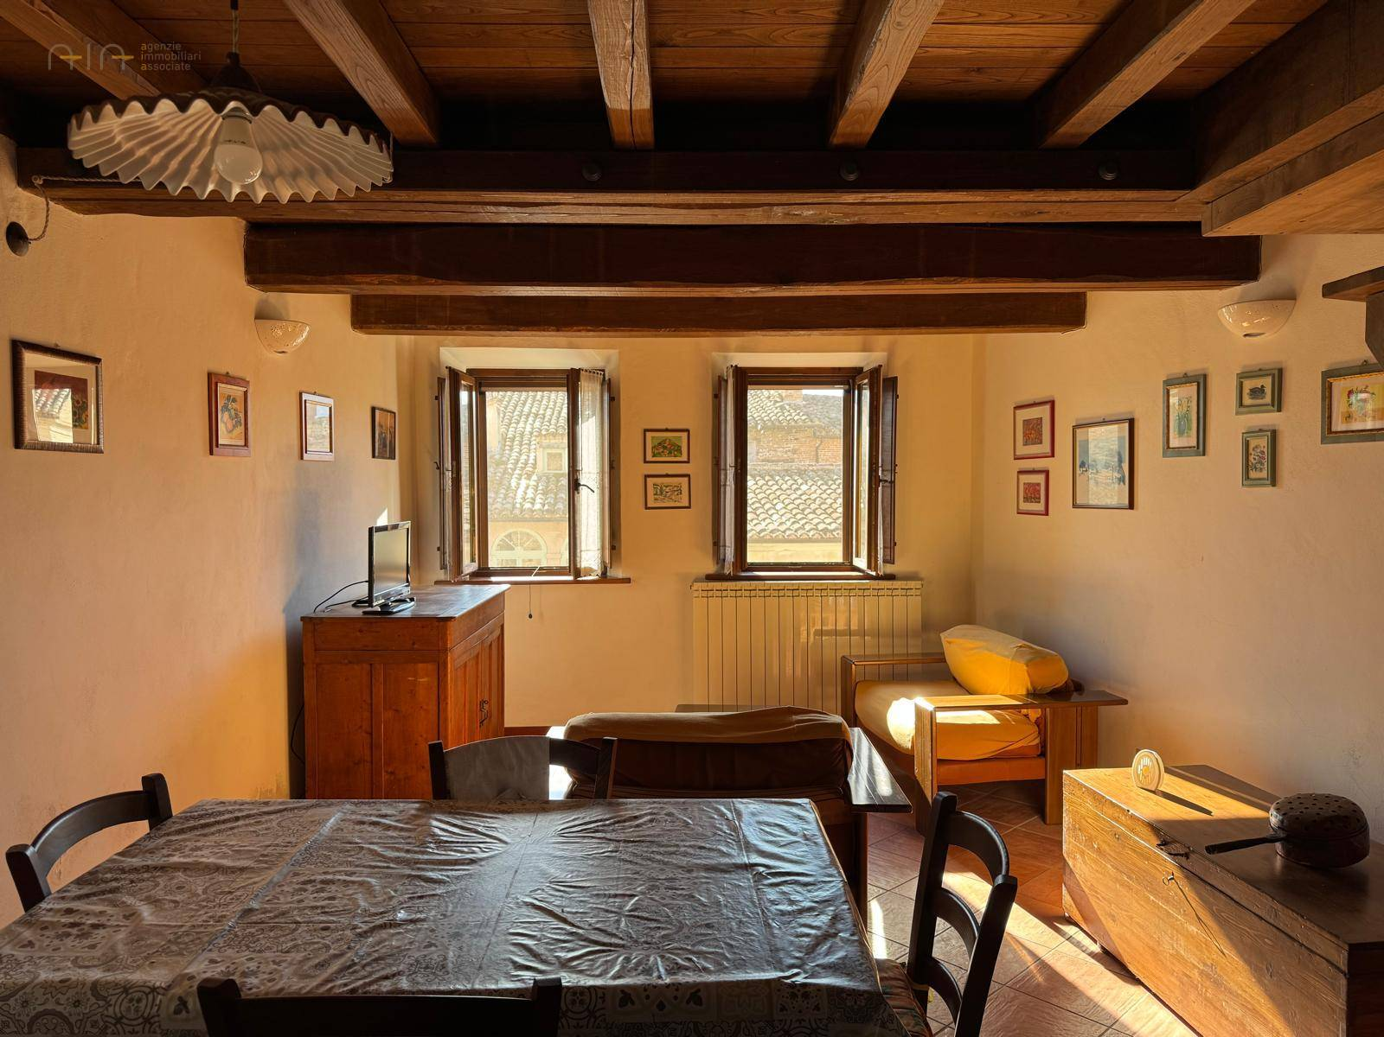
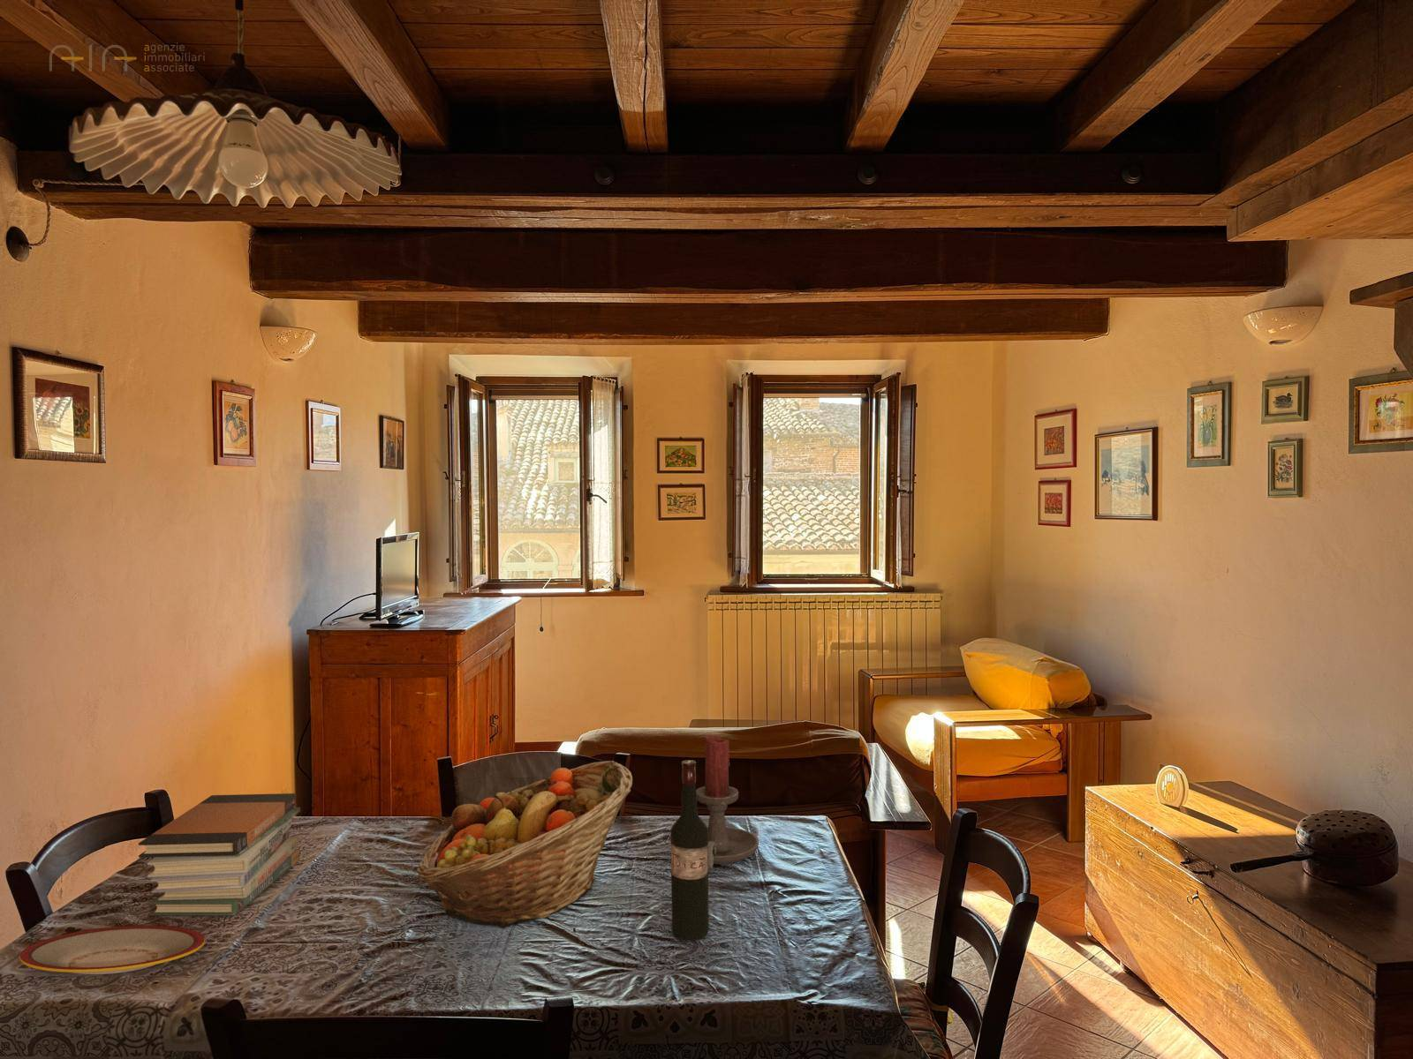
+ fruit basket (530, 833)
+ book stack (225, 852)
+ candle holder (715, 796)
+ wine bottle (690, 848)
+ plate (113, 954)
